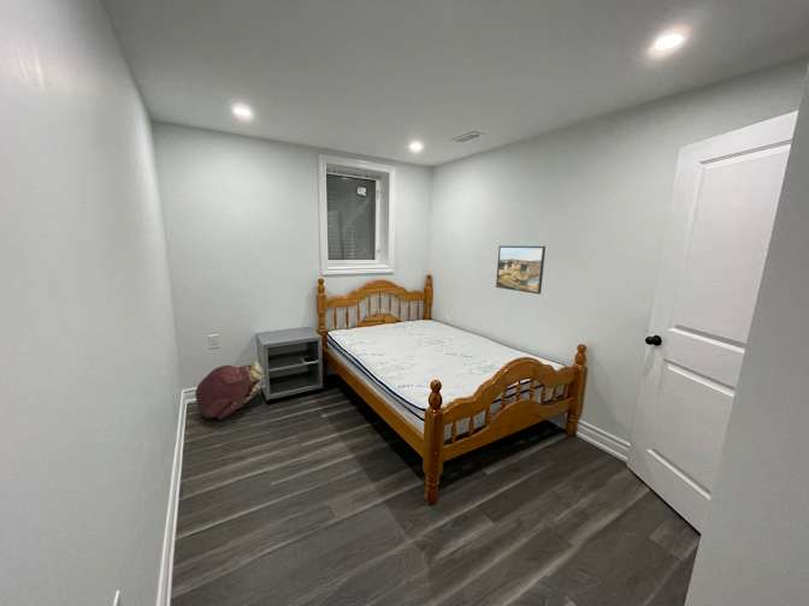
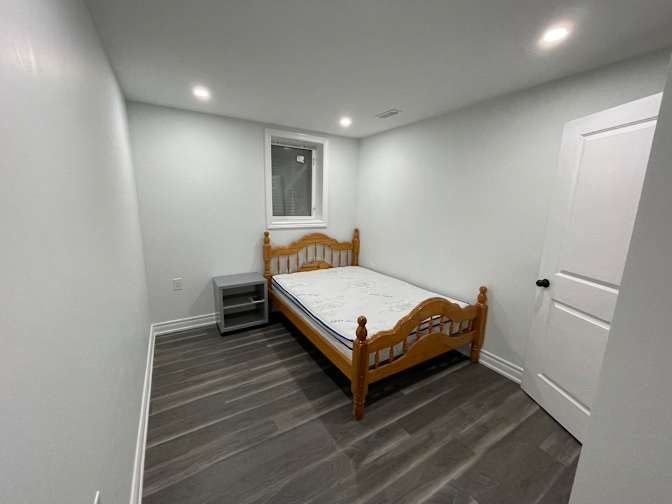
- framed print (518, 268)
- backpack (231, 385)
